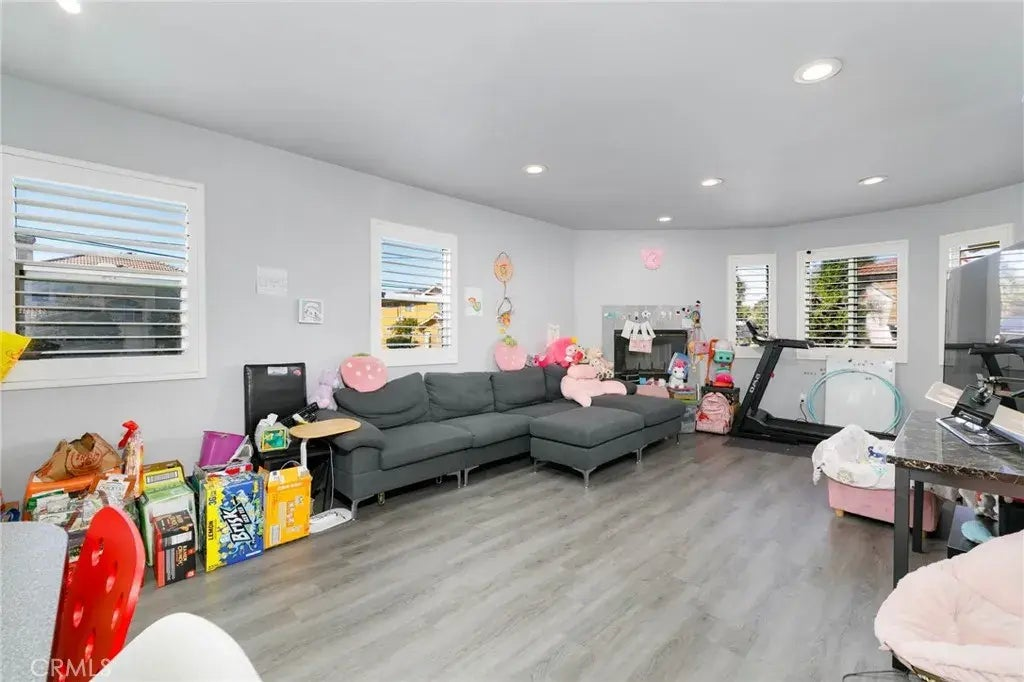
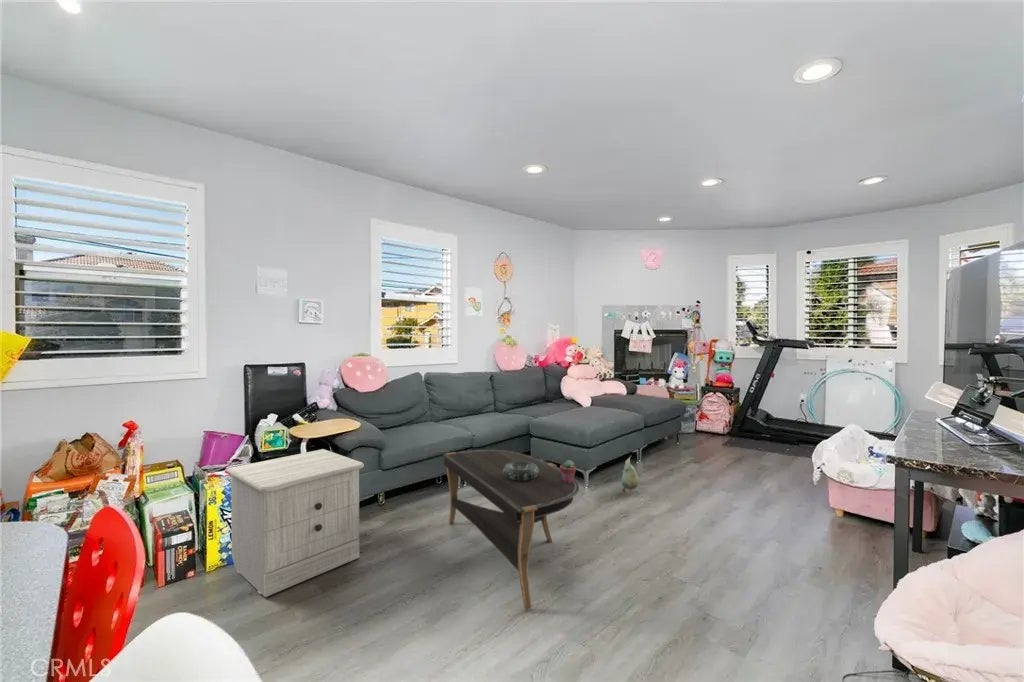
+ potted succulent (568, 470)
+ plush toy (629, 474)
+ coffee table (515, 510)
+ decorative bowl (521, 470)
+ nightstand (298, 514)
